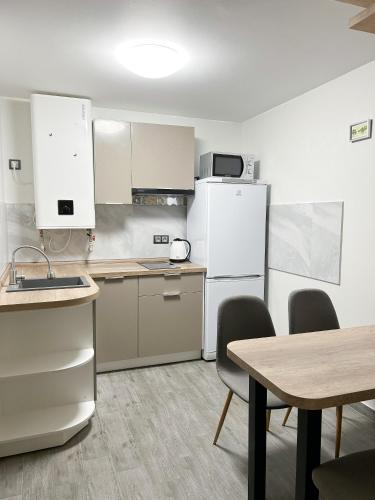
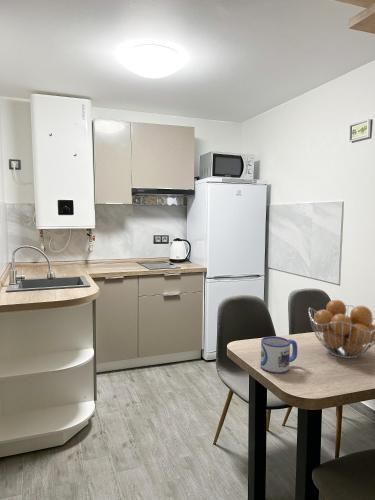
+ mug (279, 353)
+ fruit basket (344, 327)
